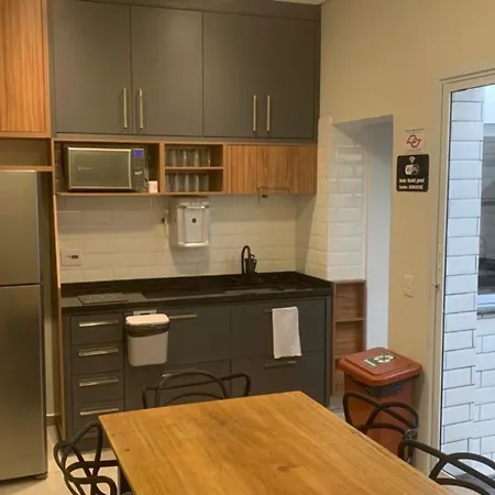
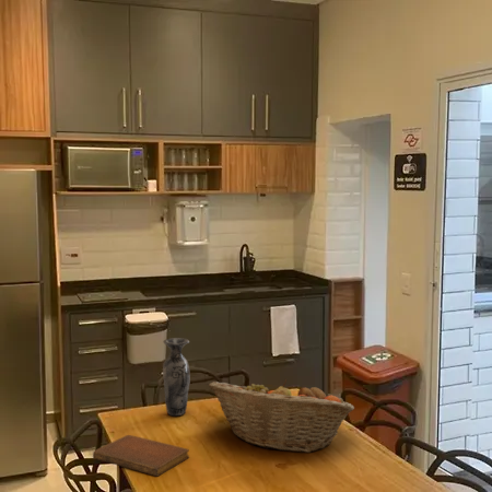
+ vase (176, 377)
+ fruit basket (279, 407)
+ notebook (141, 454)
